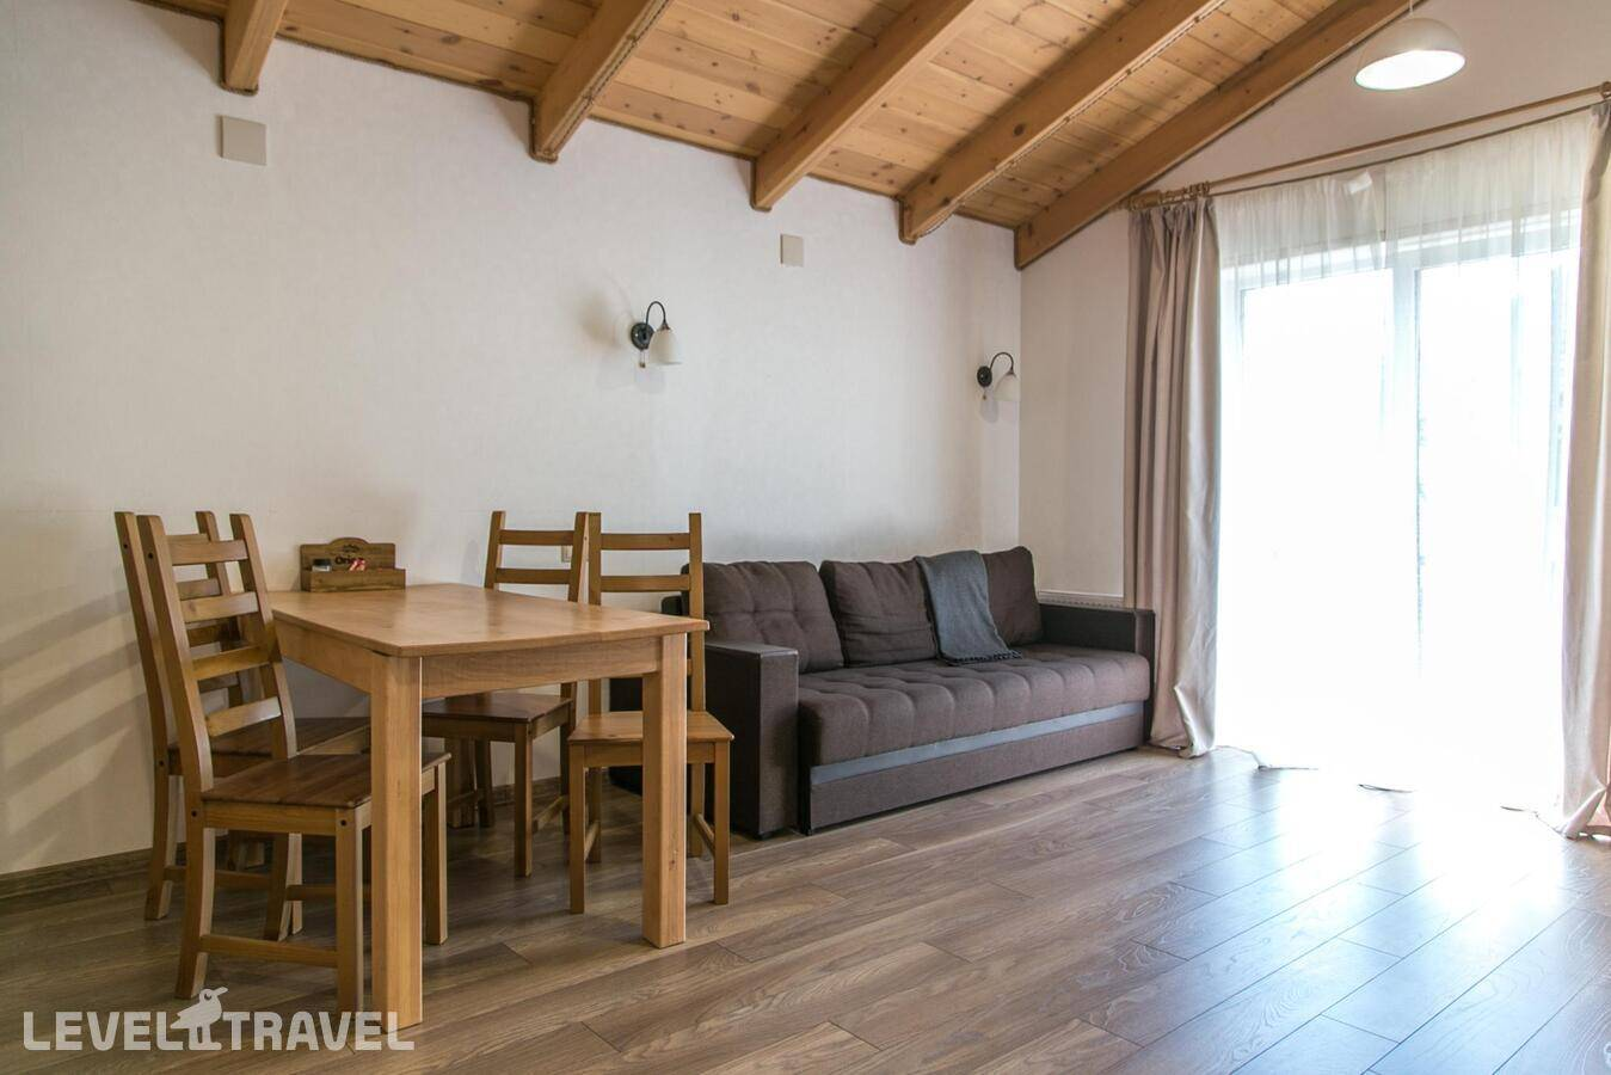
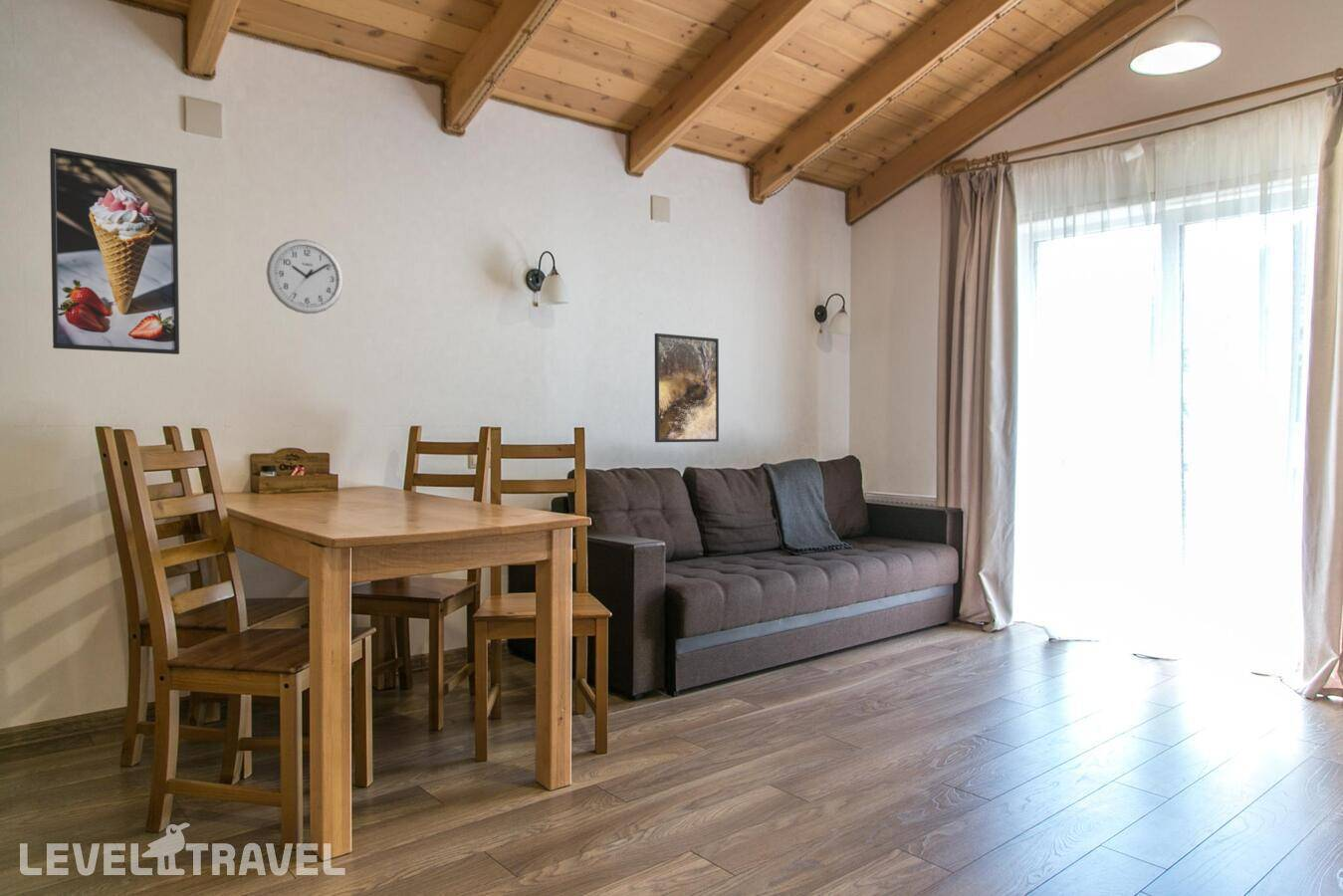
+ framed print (116, 255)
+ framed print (687, 388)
+ wall clock (307, 276)
